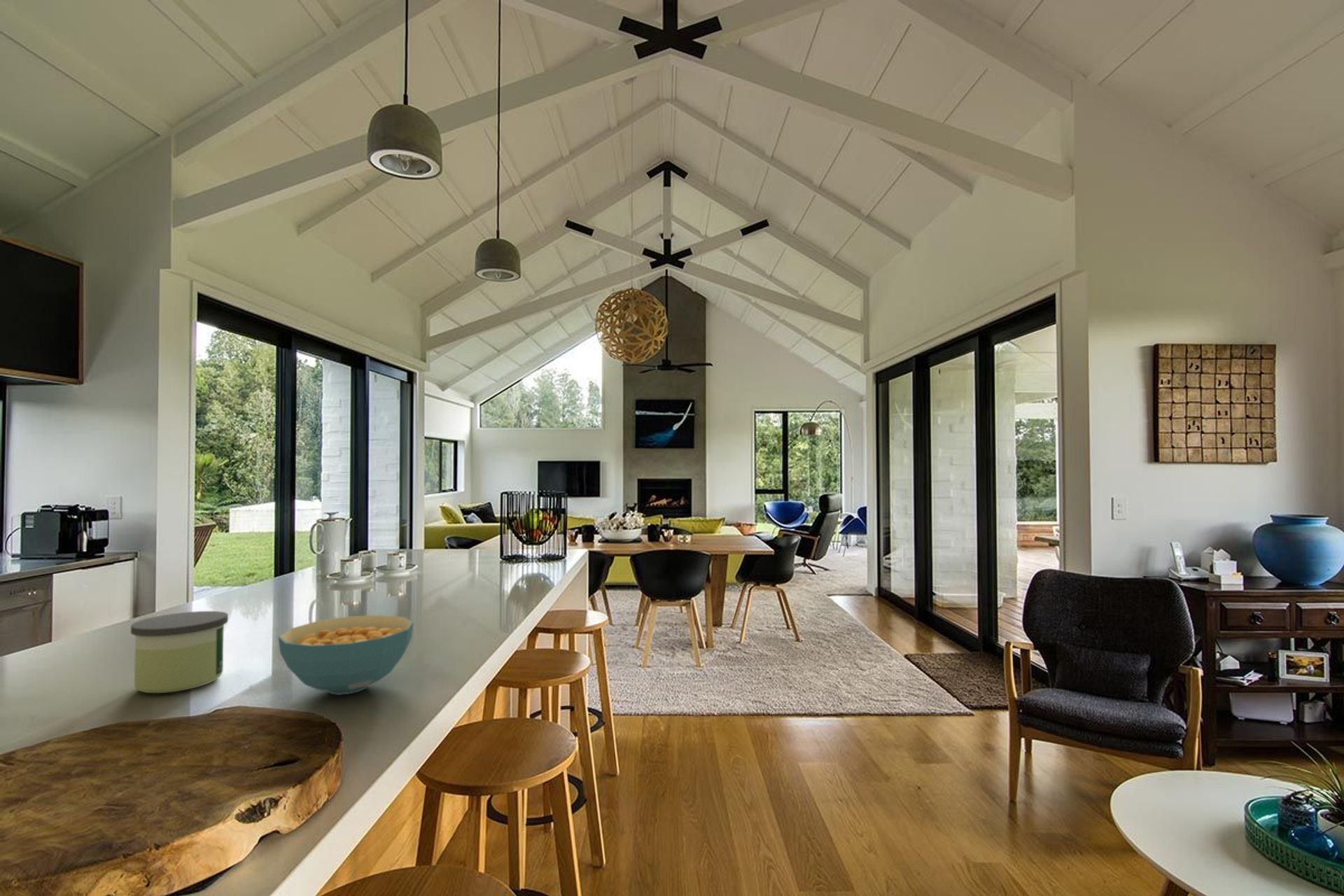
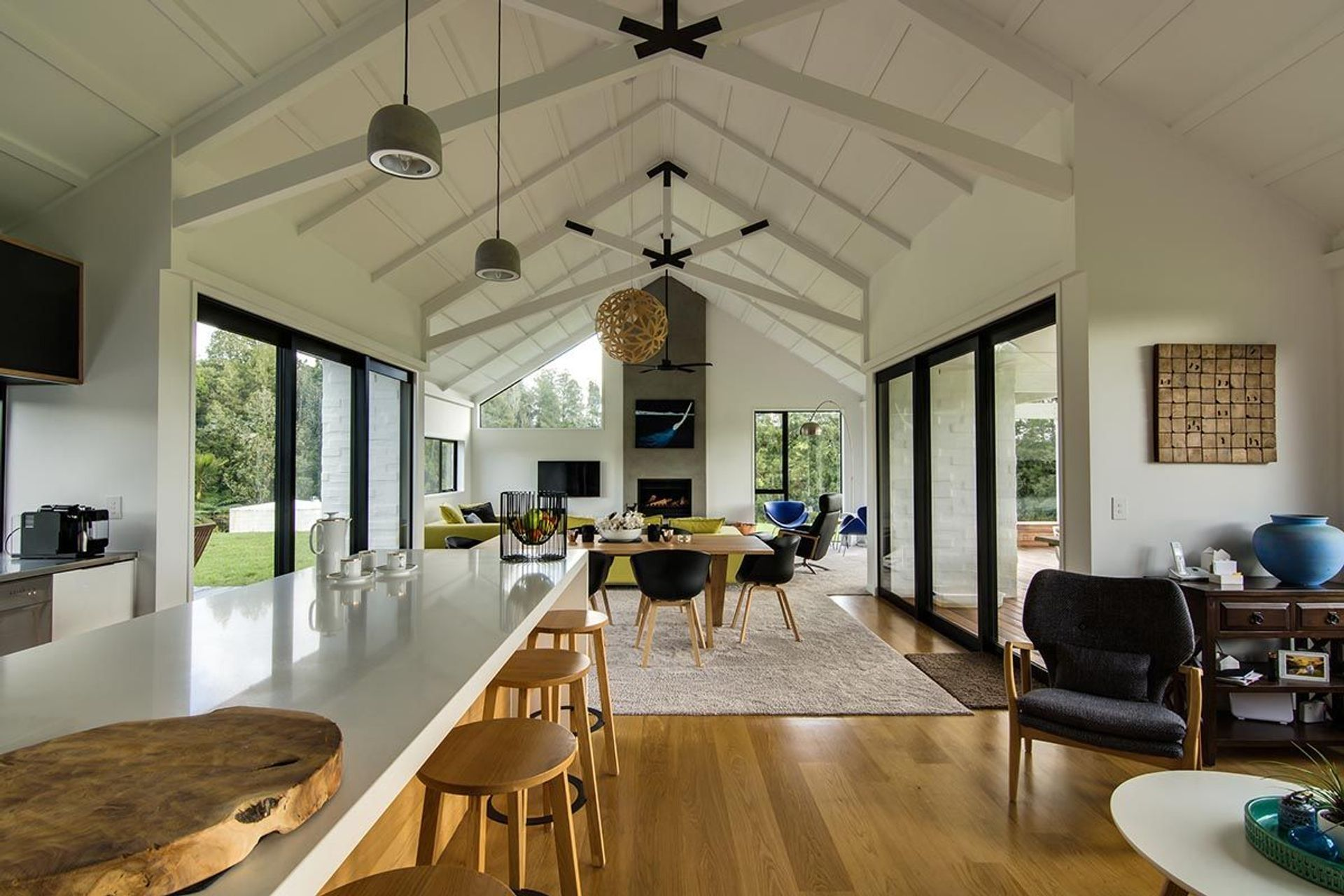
- candle (181, 651)
- cereal bowl (348, 658)
